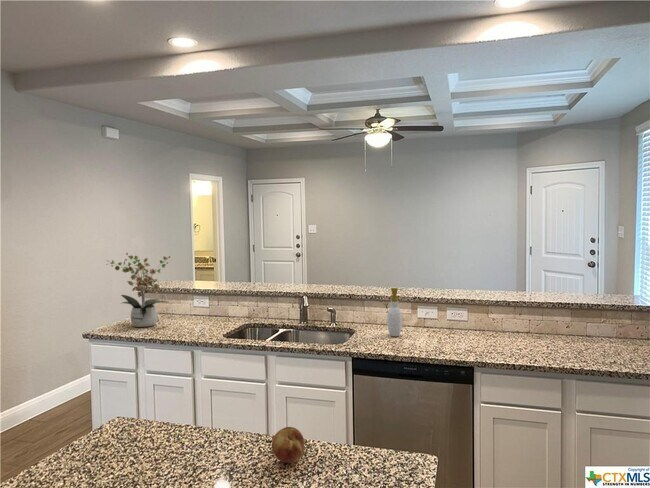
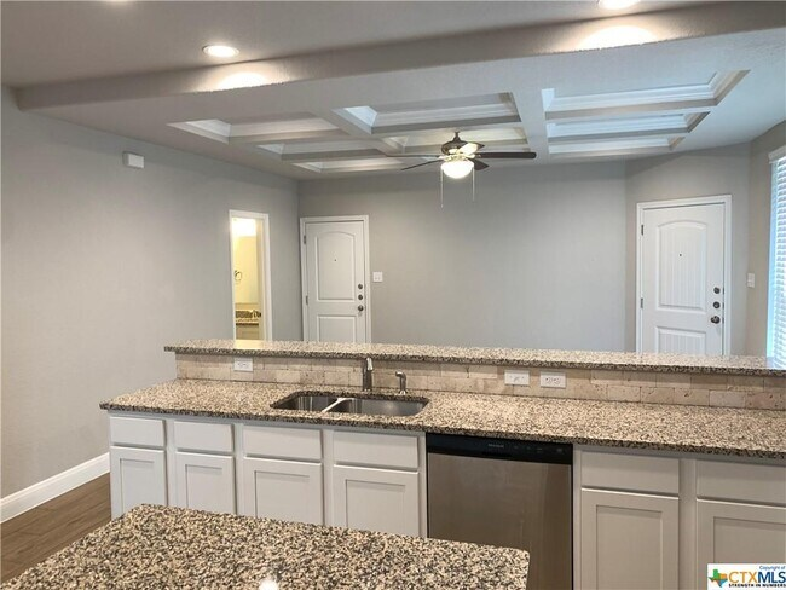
- fruit (288, 445)
- soap bottle (395, 311)
- potted plant (143, 289)
